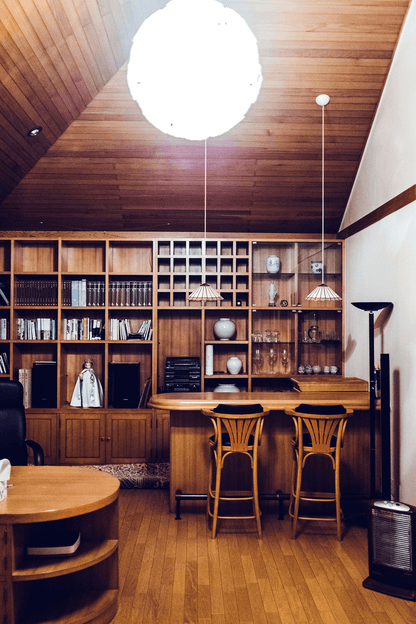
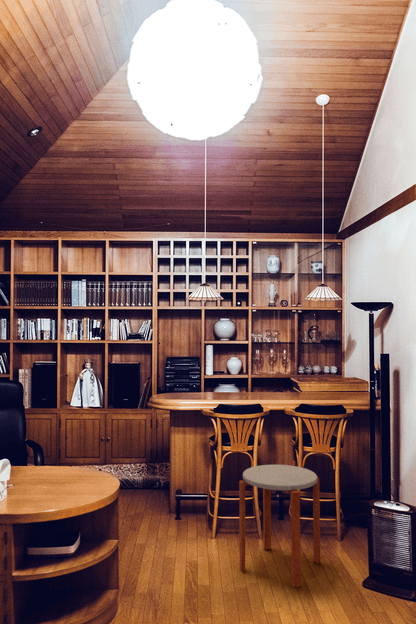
+ side table (270, 519)
